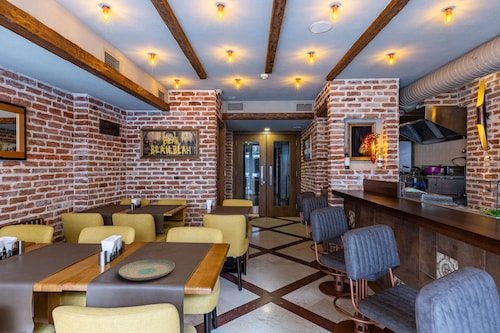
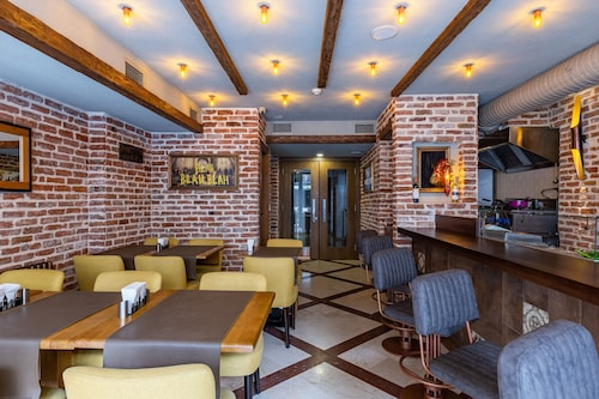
- plate (147, 269)
